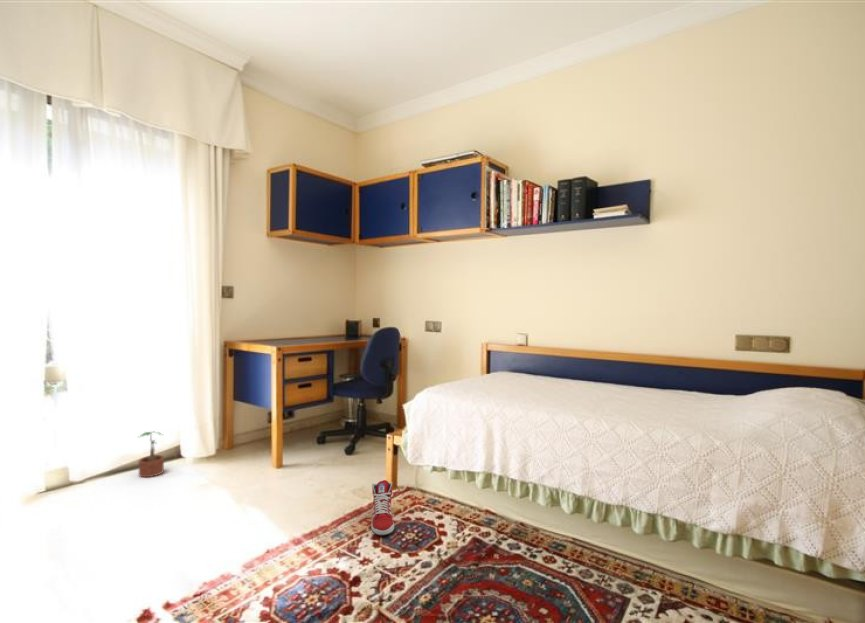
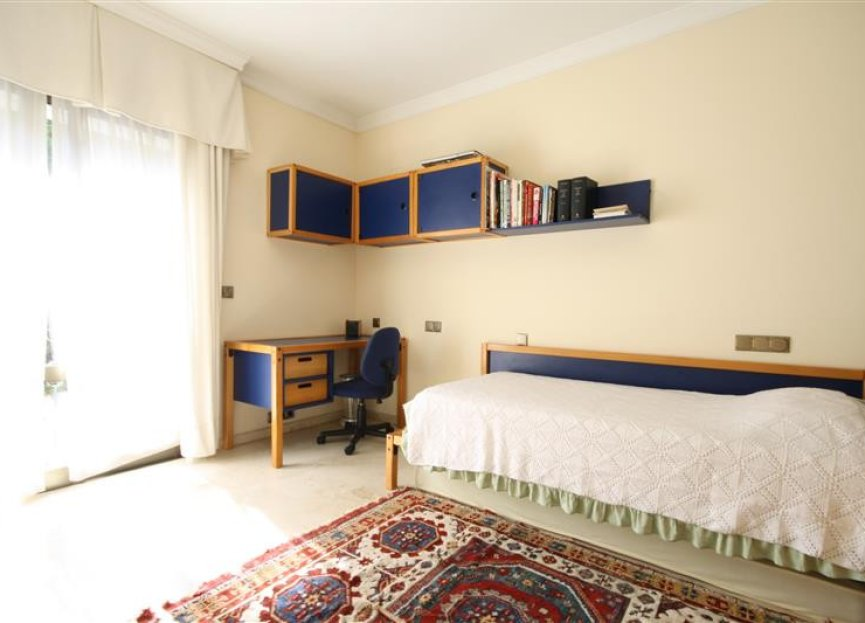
- sneaker (382, 504)
- potted plant (151, 452)
